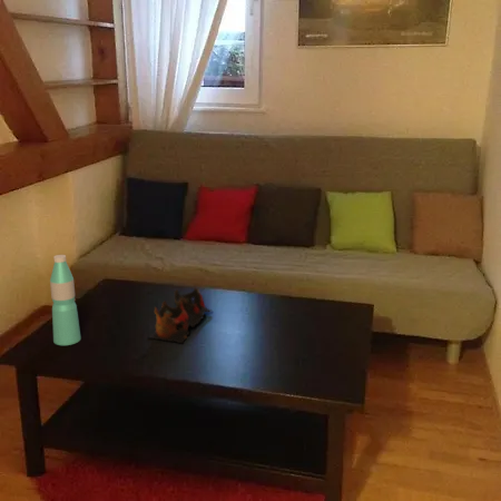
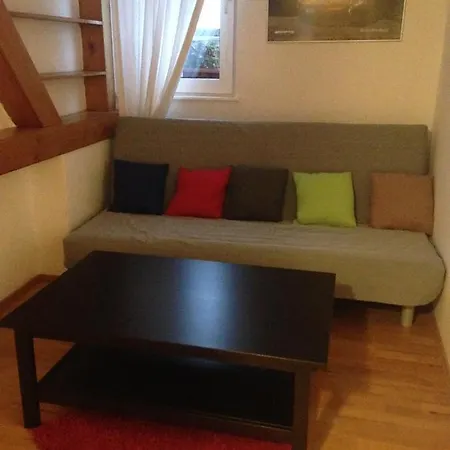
- decorative bowl (181, 312)
- water bottle (63, 298)
